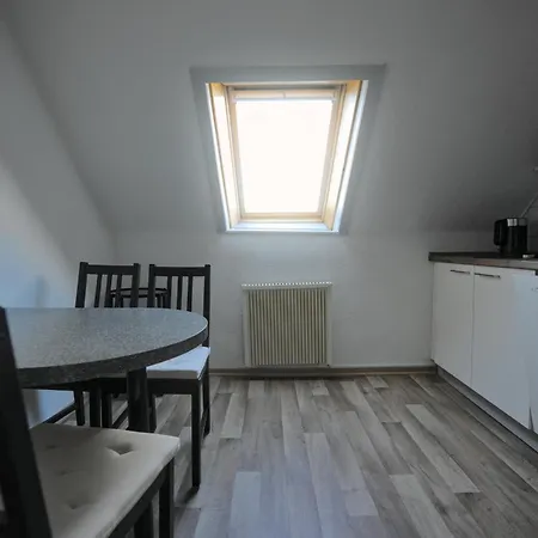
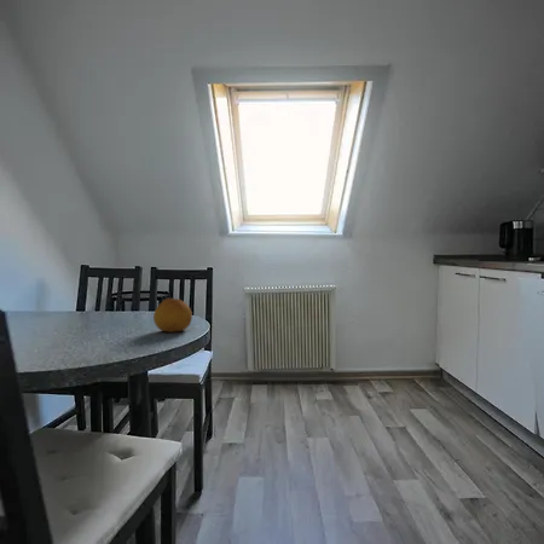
+ fruit (173, 313)
